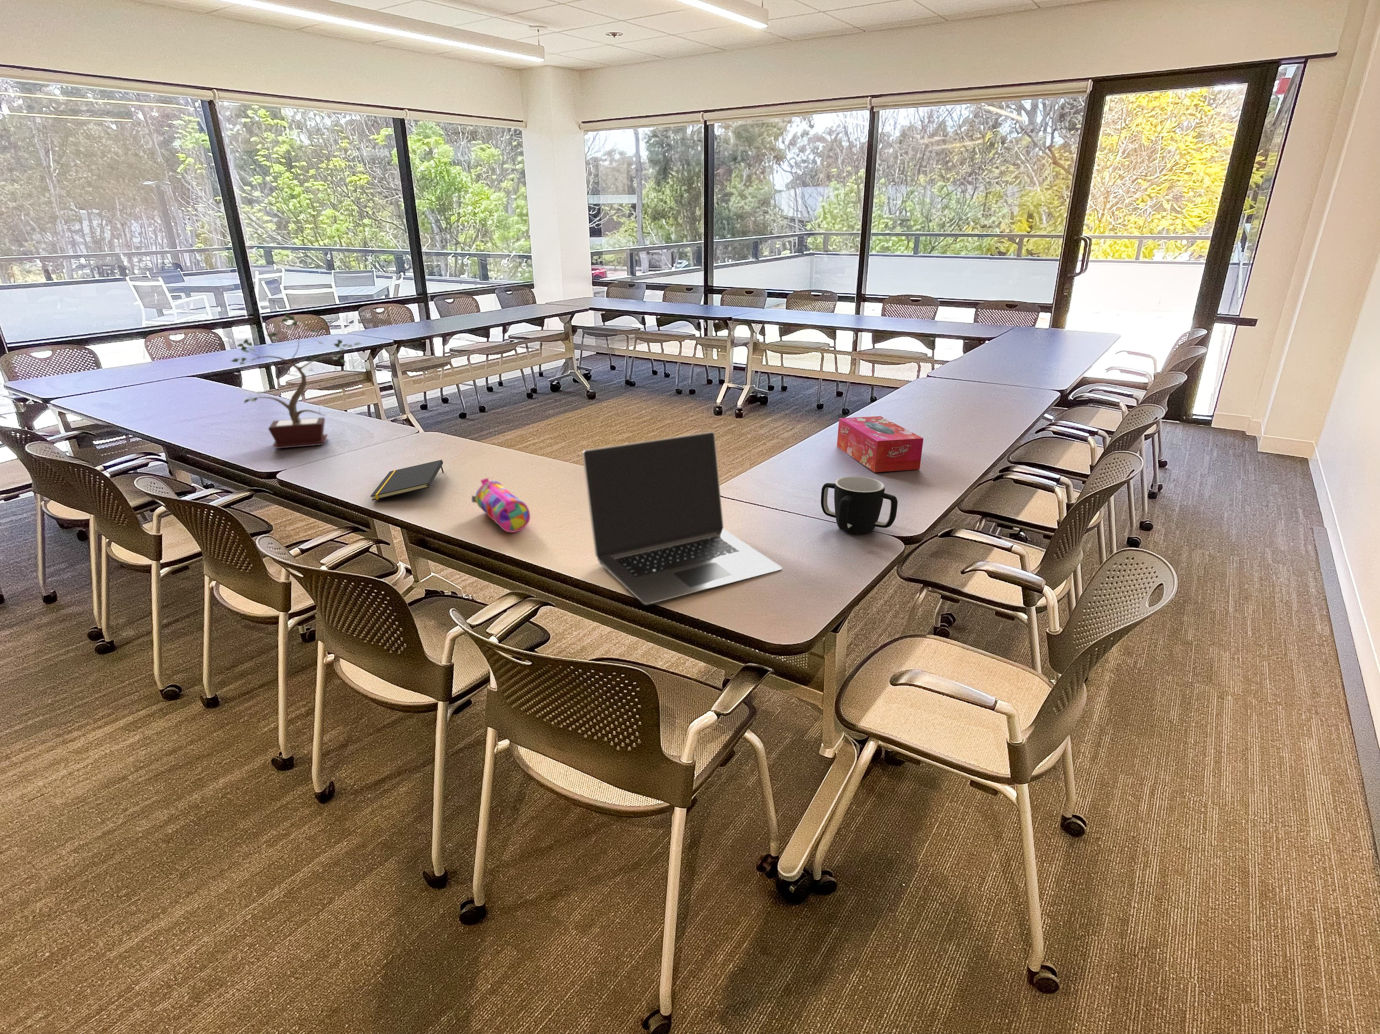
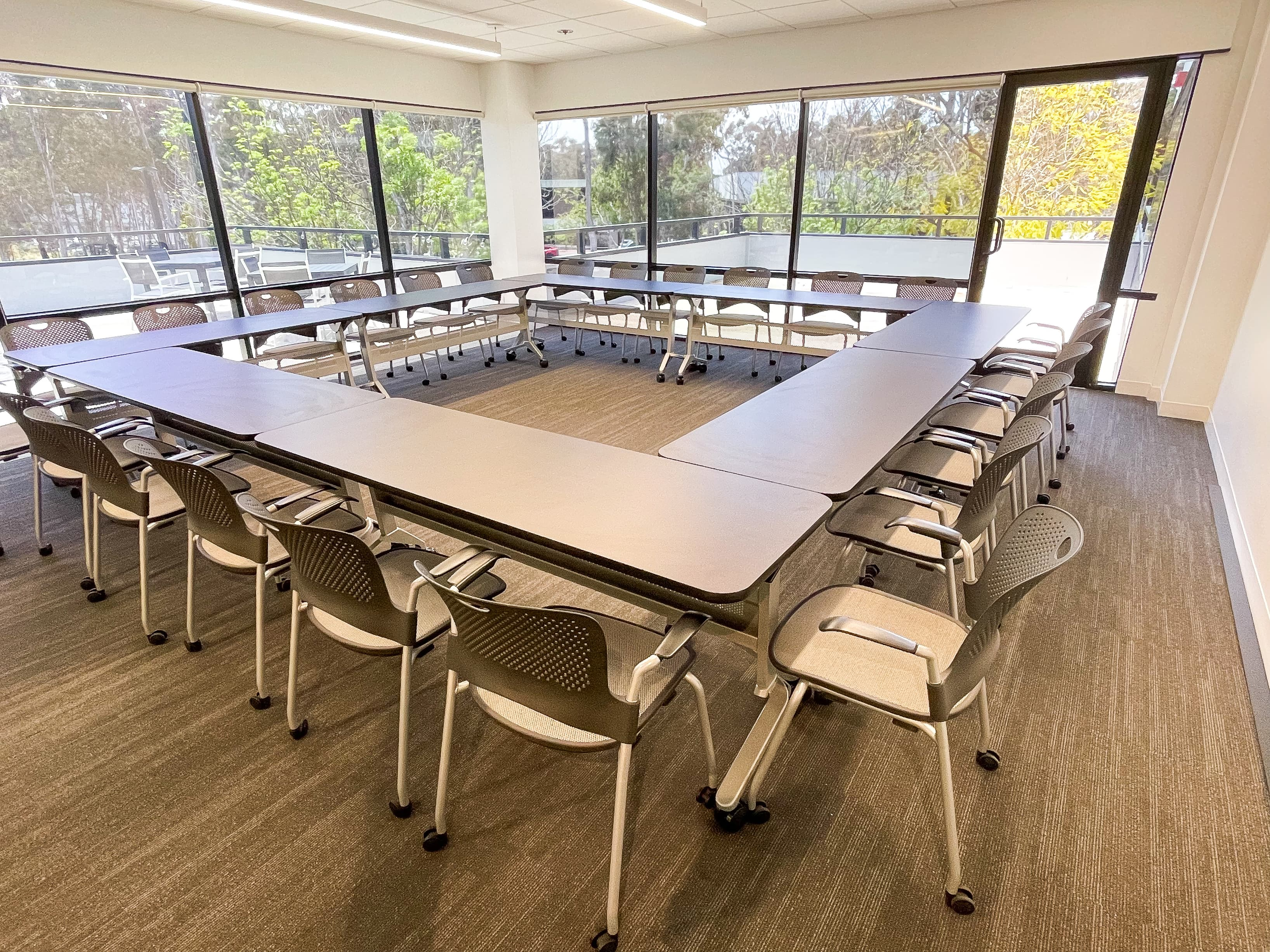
- laptop (682, 510)
- tissue box (878, 442)
- pencil case (501, 505)
- potted plant (304, 381)
- notepad (409, 479)
- mug (857, 506)
